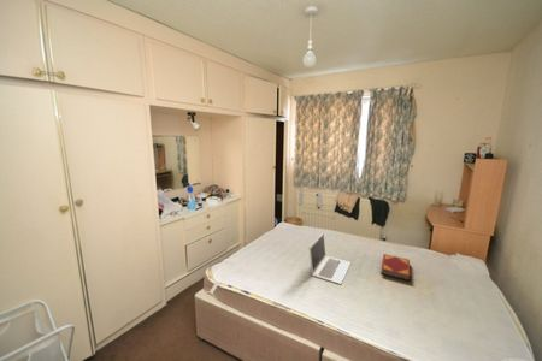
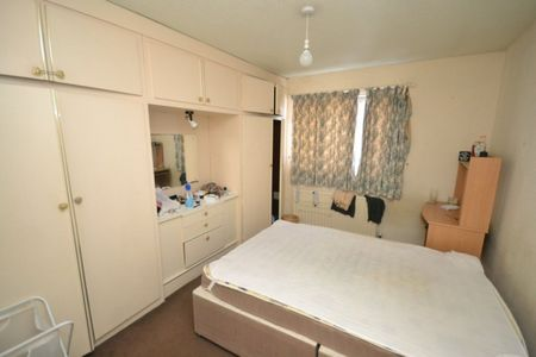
- laptop (329, 256)
- hardback book (395, 266)
